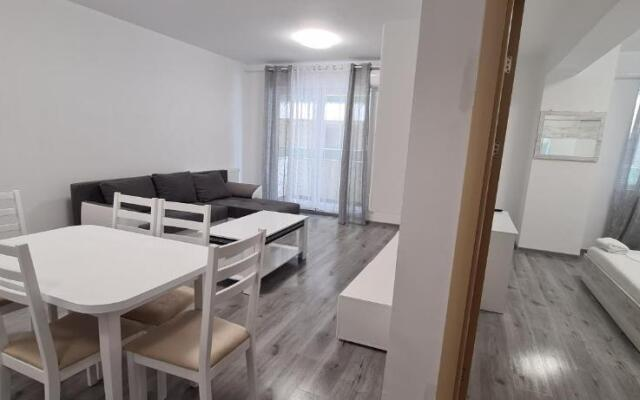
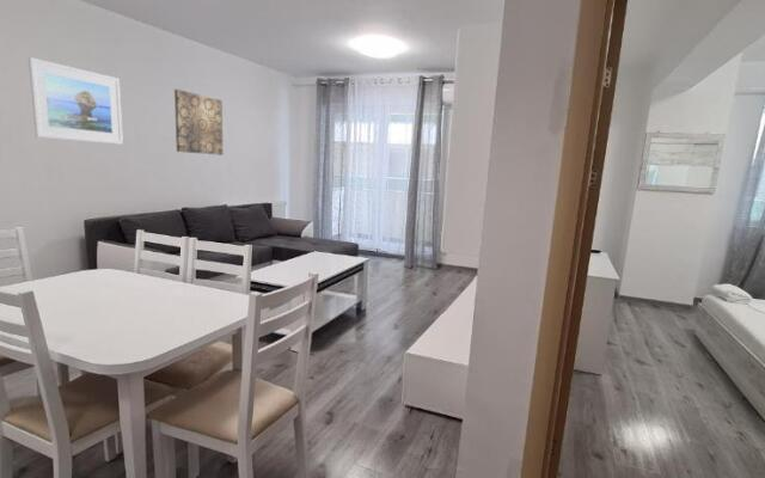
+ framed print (80, 105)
+ wall art (200, 124)
